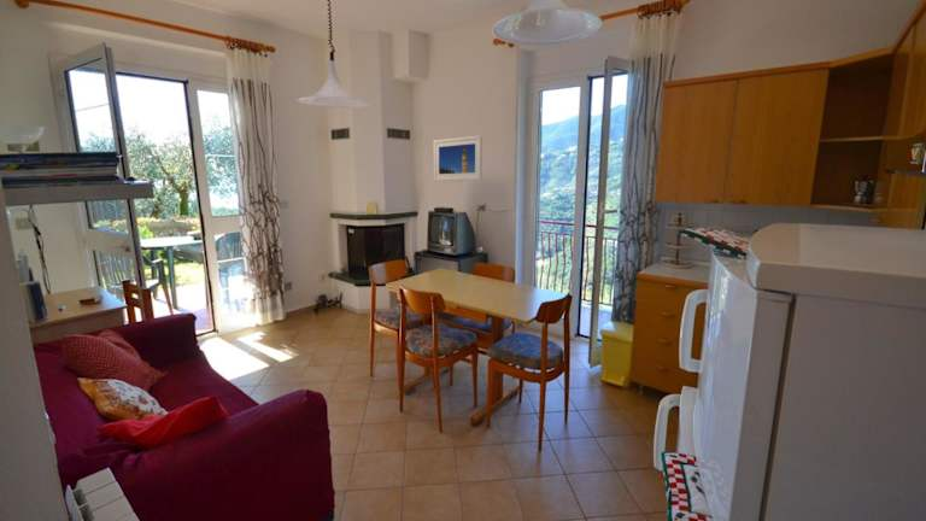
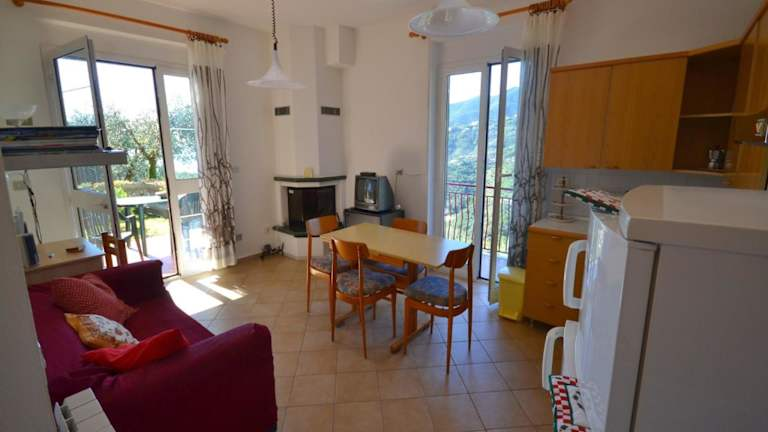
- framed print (456, 159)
